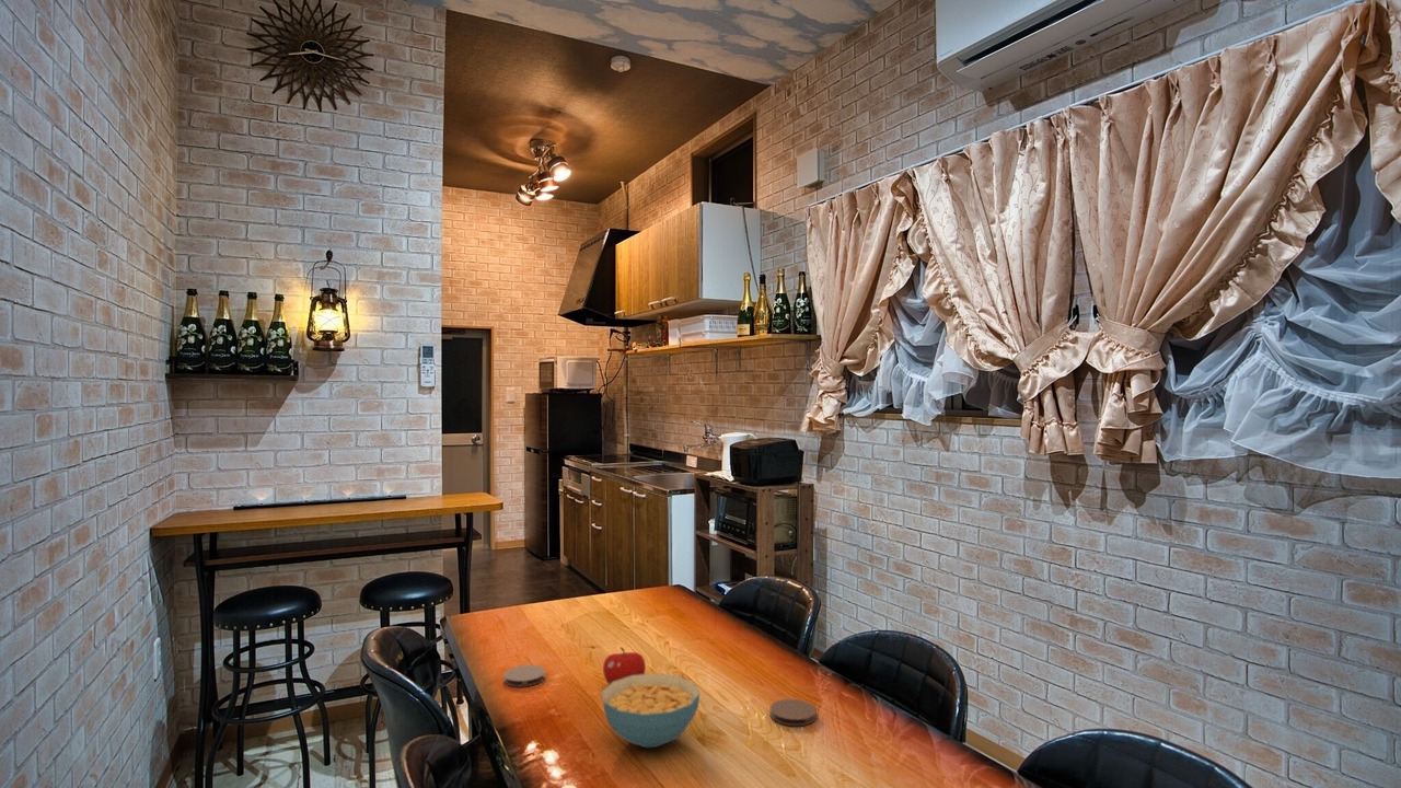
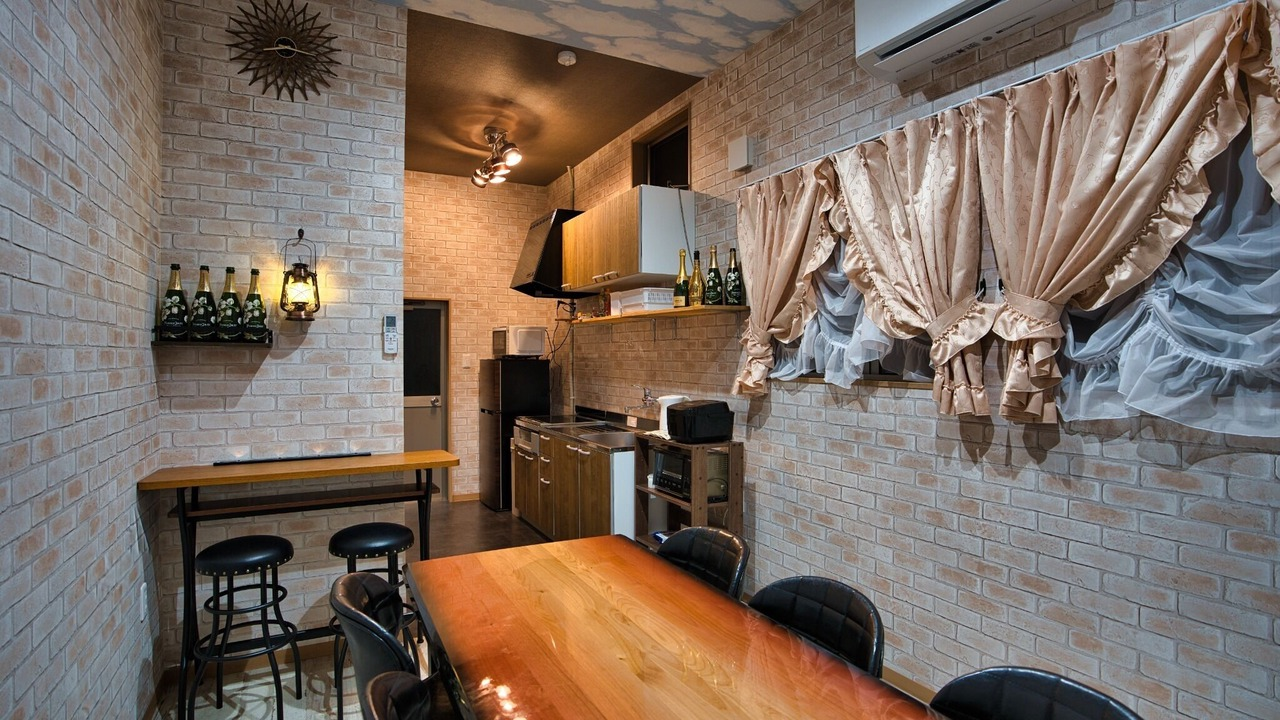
- cereal bowl (650, 716)
- coaster (792, 711)
- fruit (624, 668)
- coaster (524, 675)
